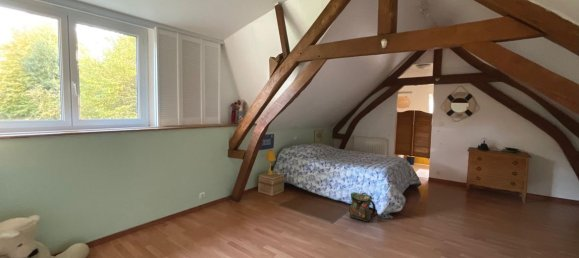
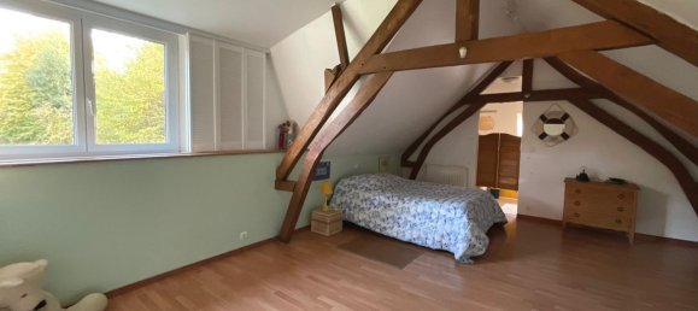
- backpack (364, 205)
